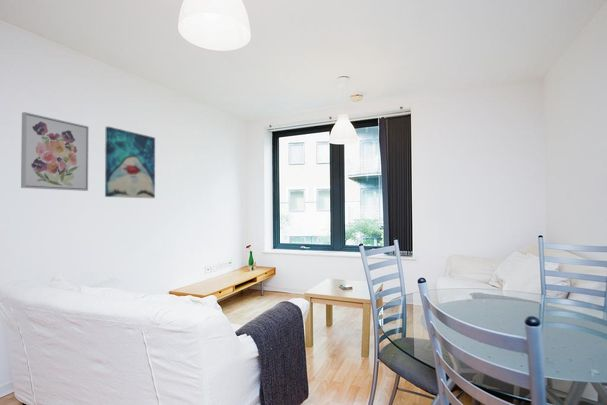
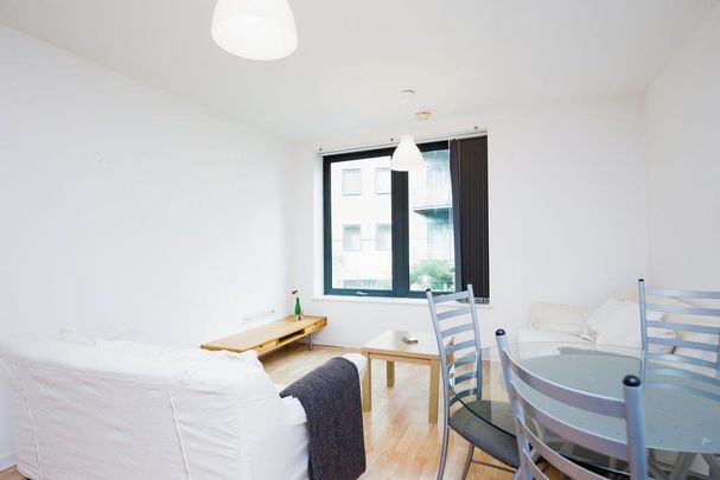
- wall art (57, 154)
- wall art (132, 165)
